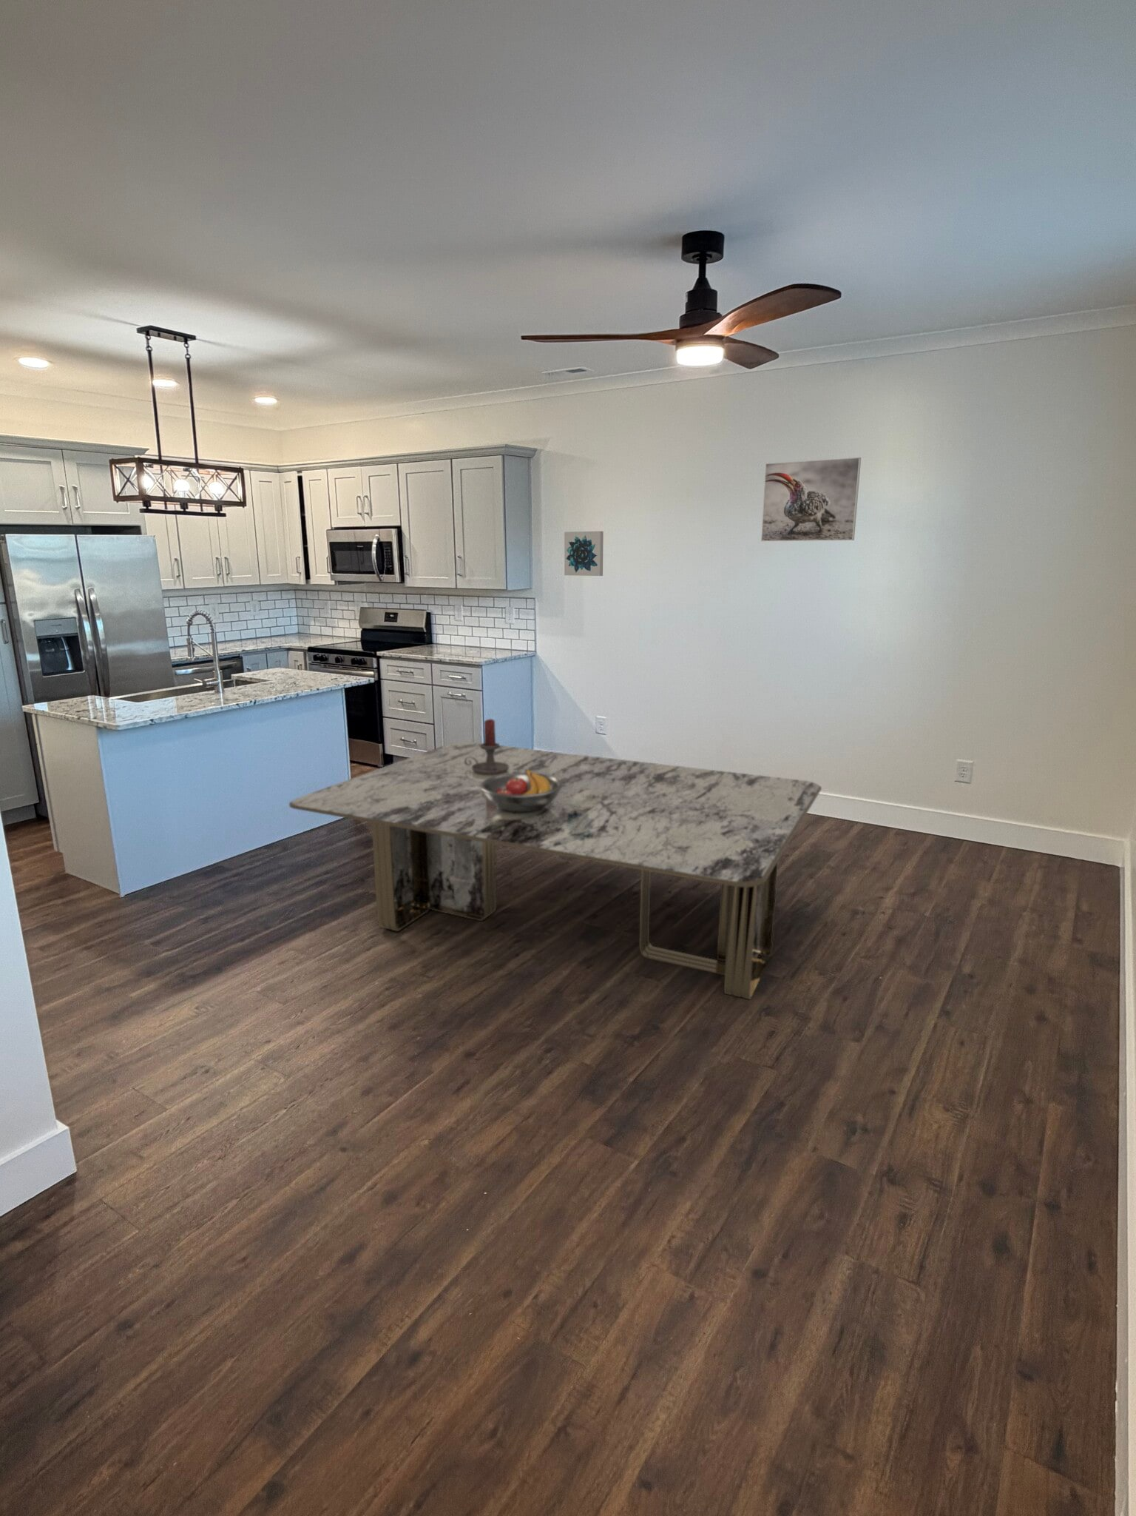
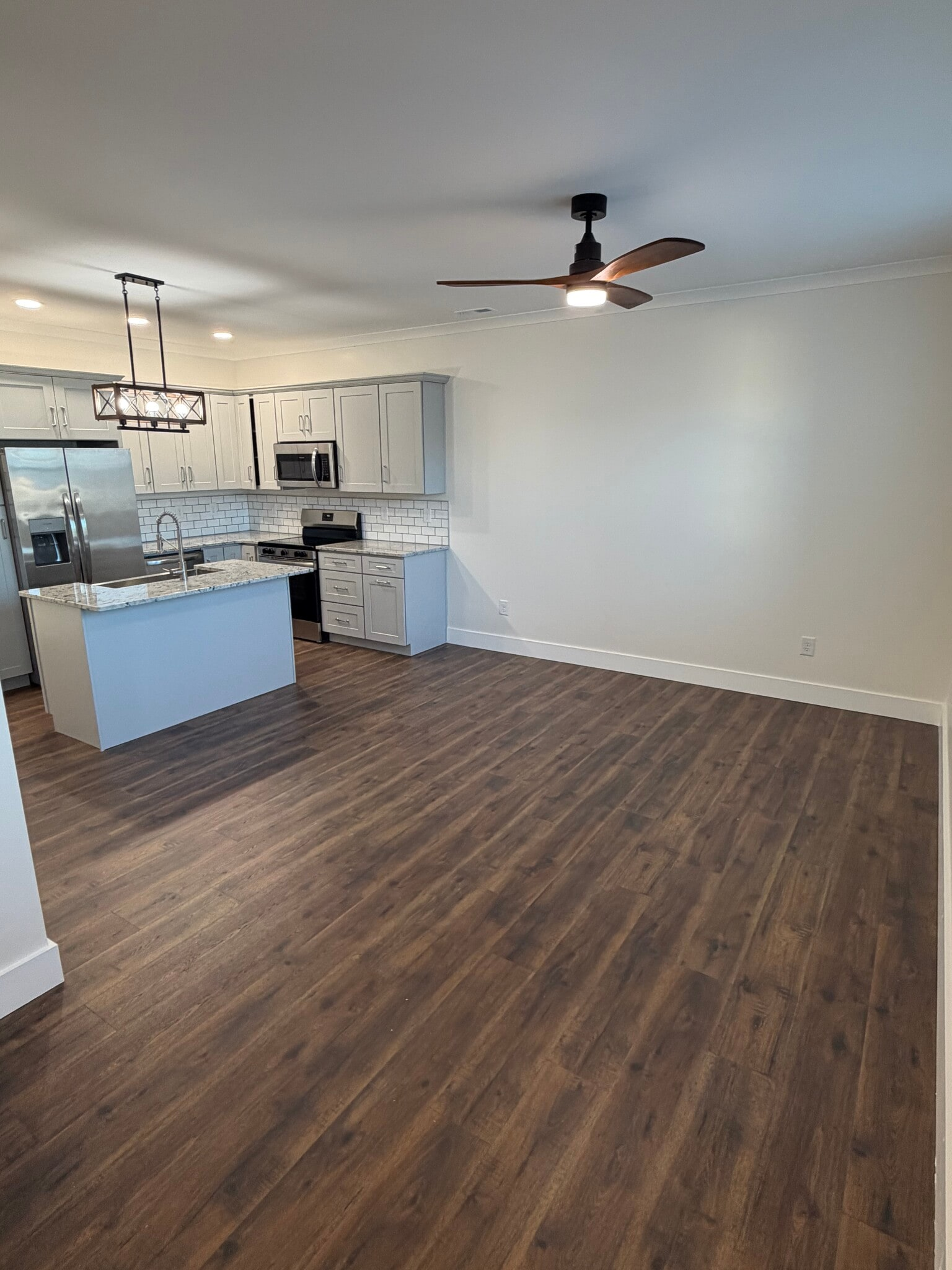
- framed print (809, 501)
- candle holder (484, 744)
- wall art (582, 554)
- fruit bowl (521, 791)
- dining table (567, 856)
